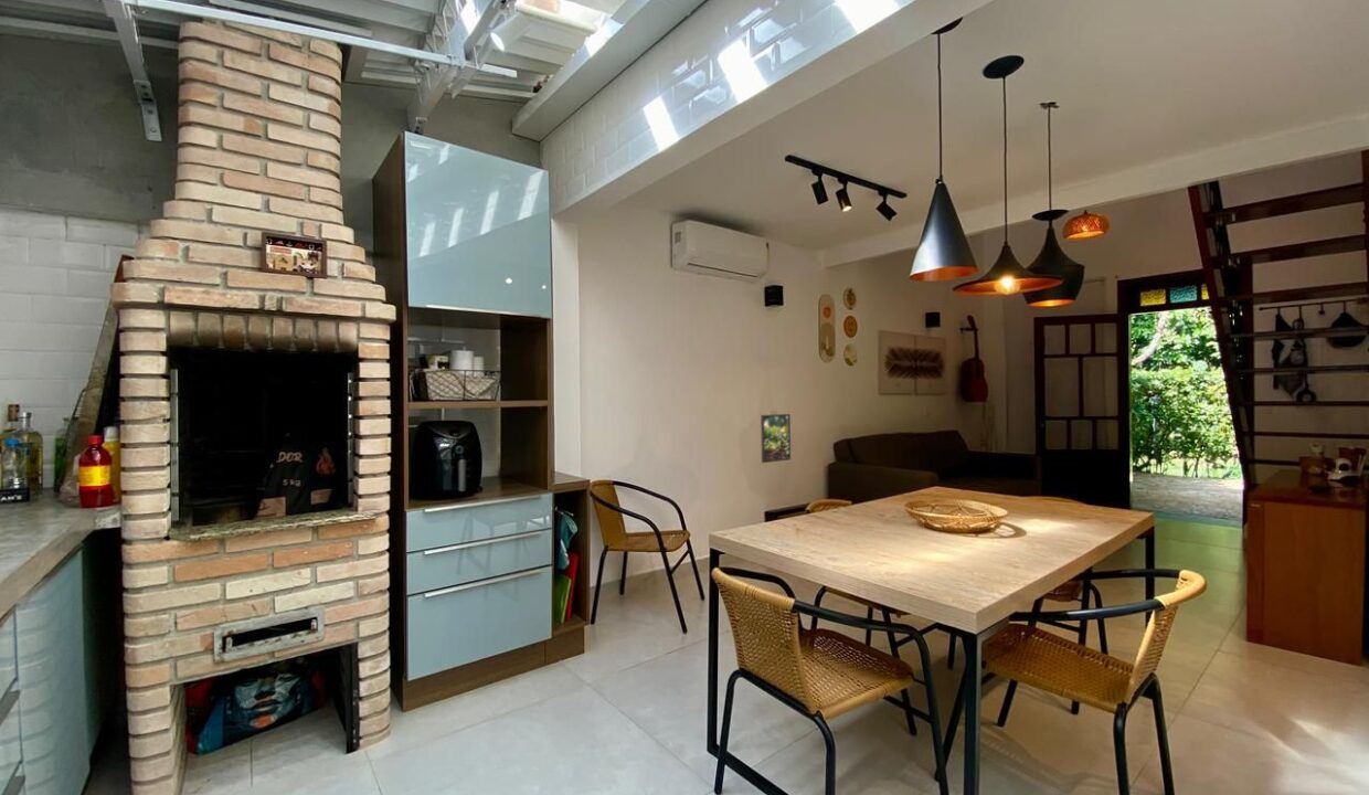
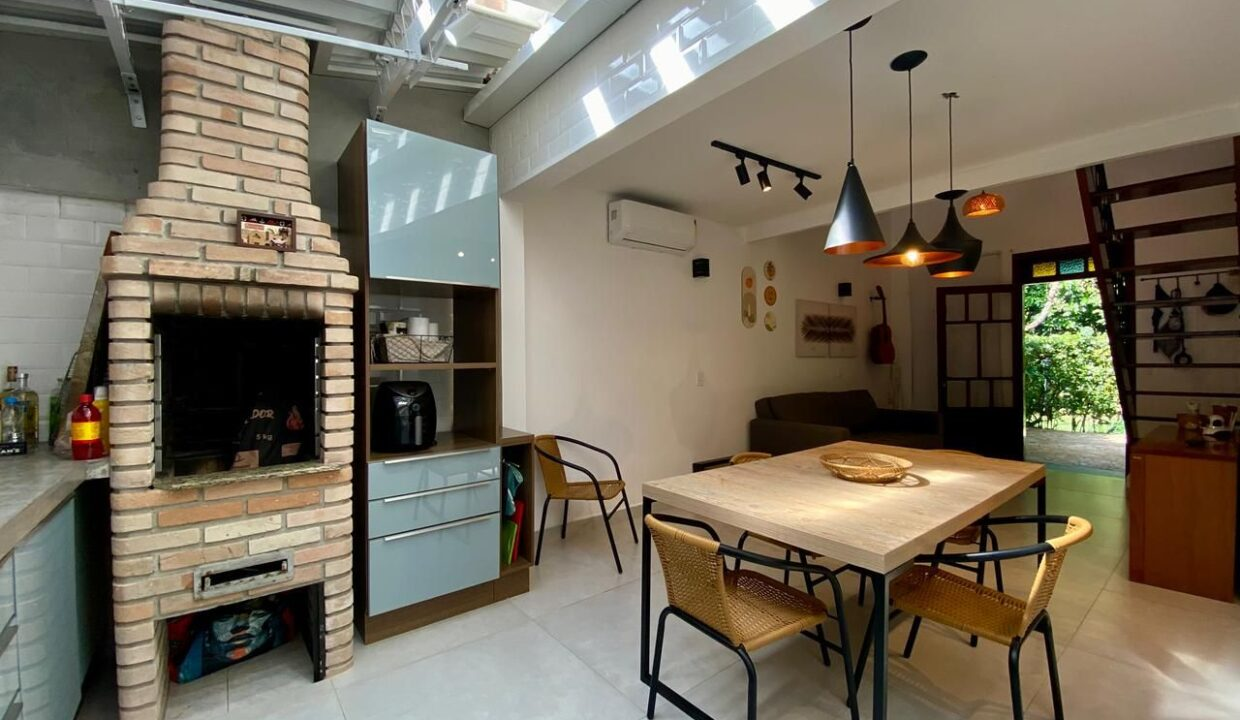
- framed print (776, 437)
